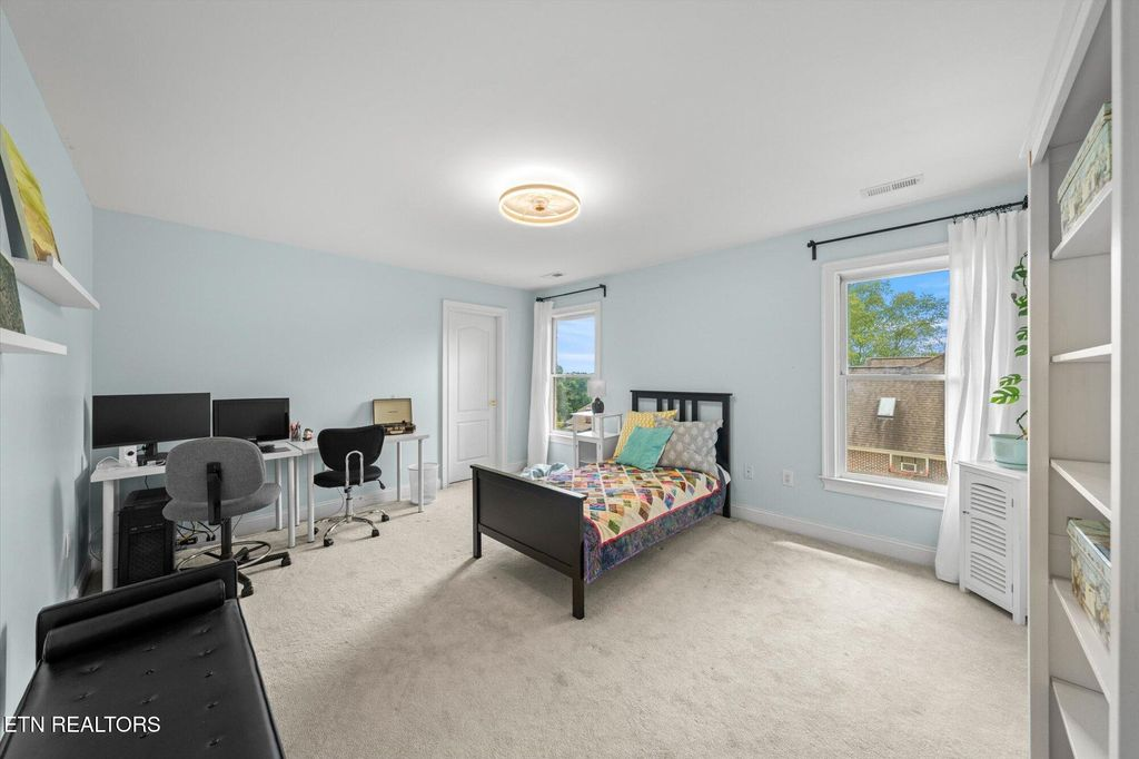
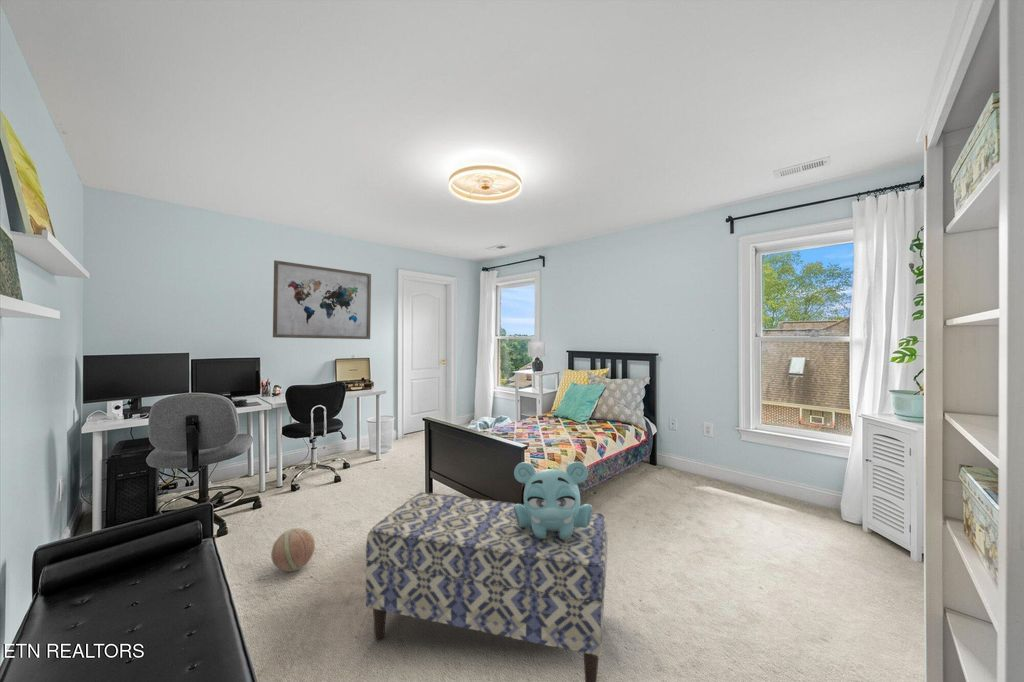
+ ball (293, 549)
+ teddy bear (553, 498)
+ bench (492, 574)
+ wall art (326, 303)
